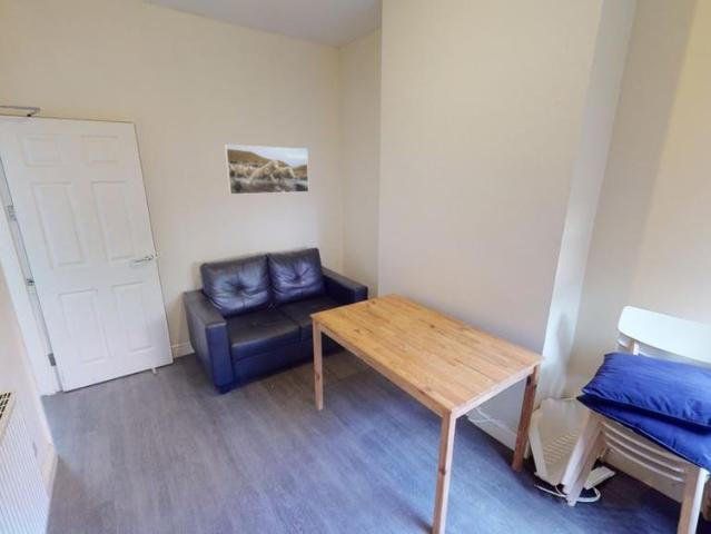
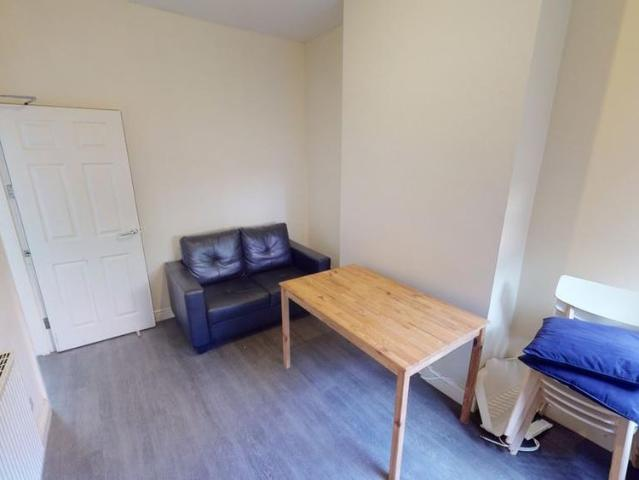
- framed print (269, 170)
